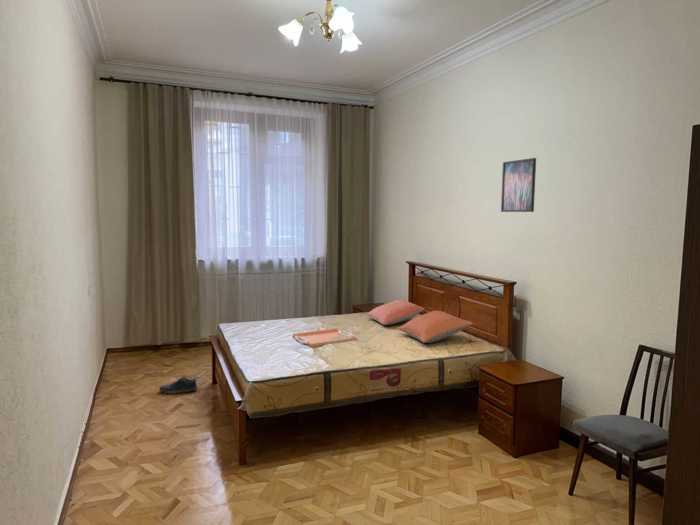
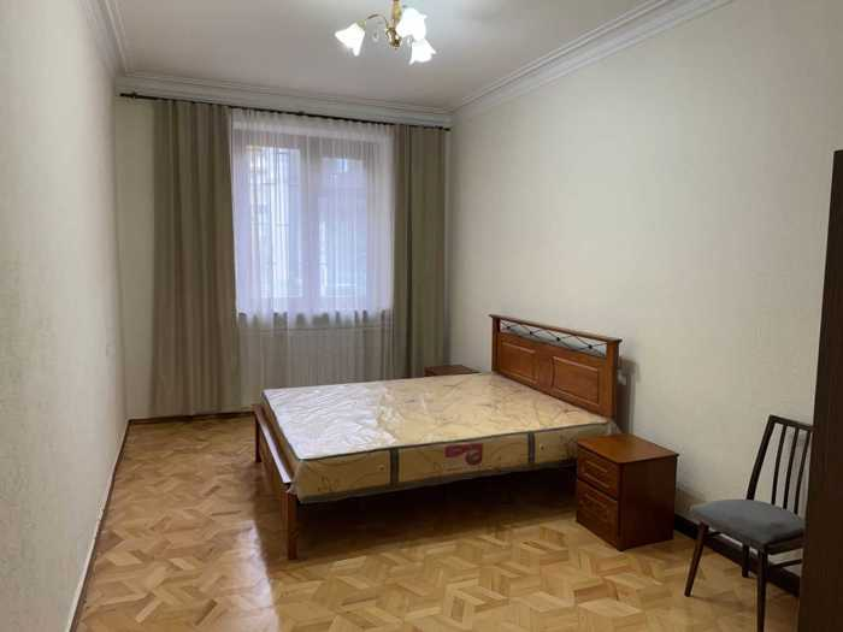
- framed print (517, 186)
- pillow (433, 326)
- pillow (394, 311)
- shoe (178, 385)
- serving tray (324, 337)
